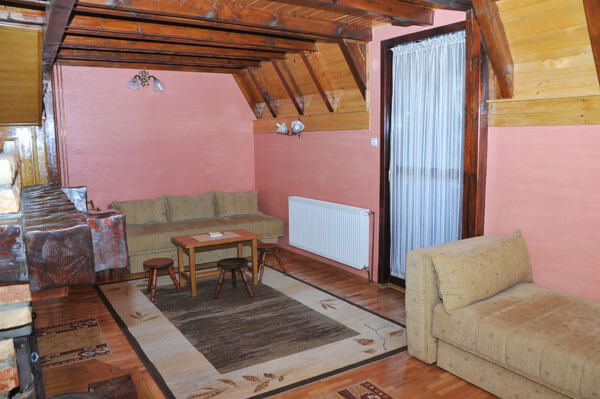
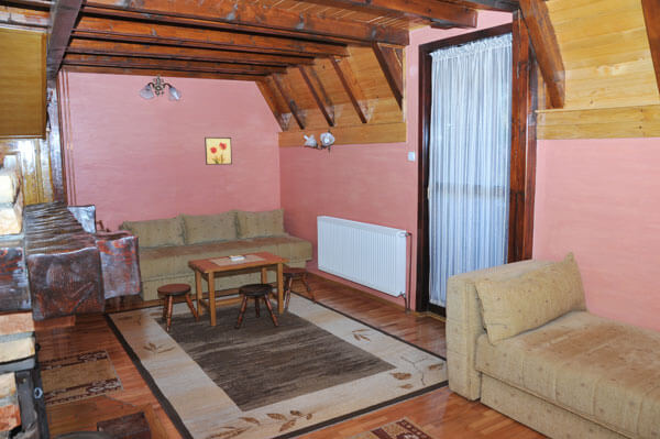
+ wall art (218, 151)
